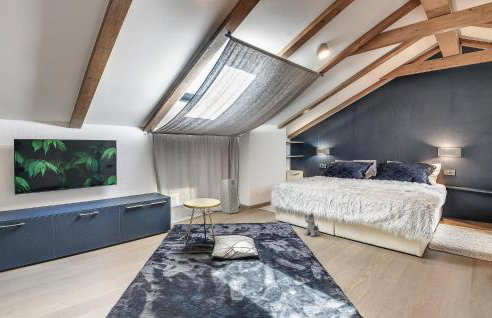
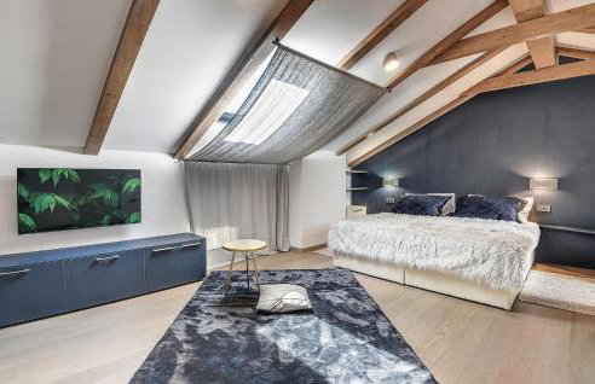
- plush toy (312, 223)
- air purifier (228, 195)
